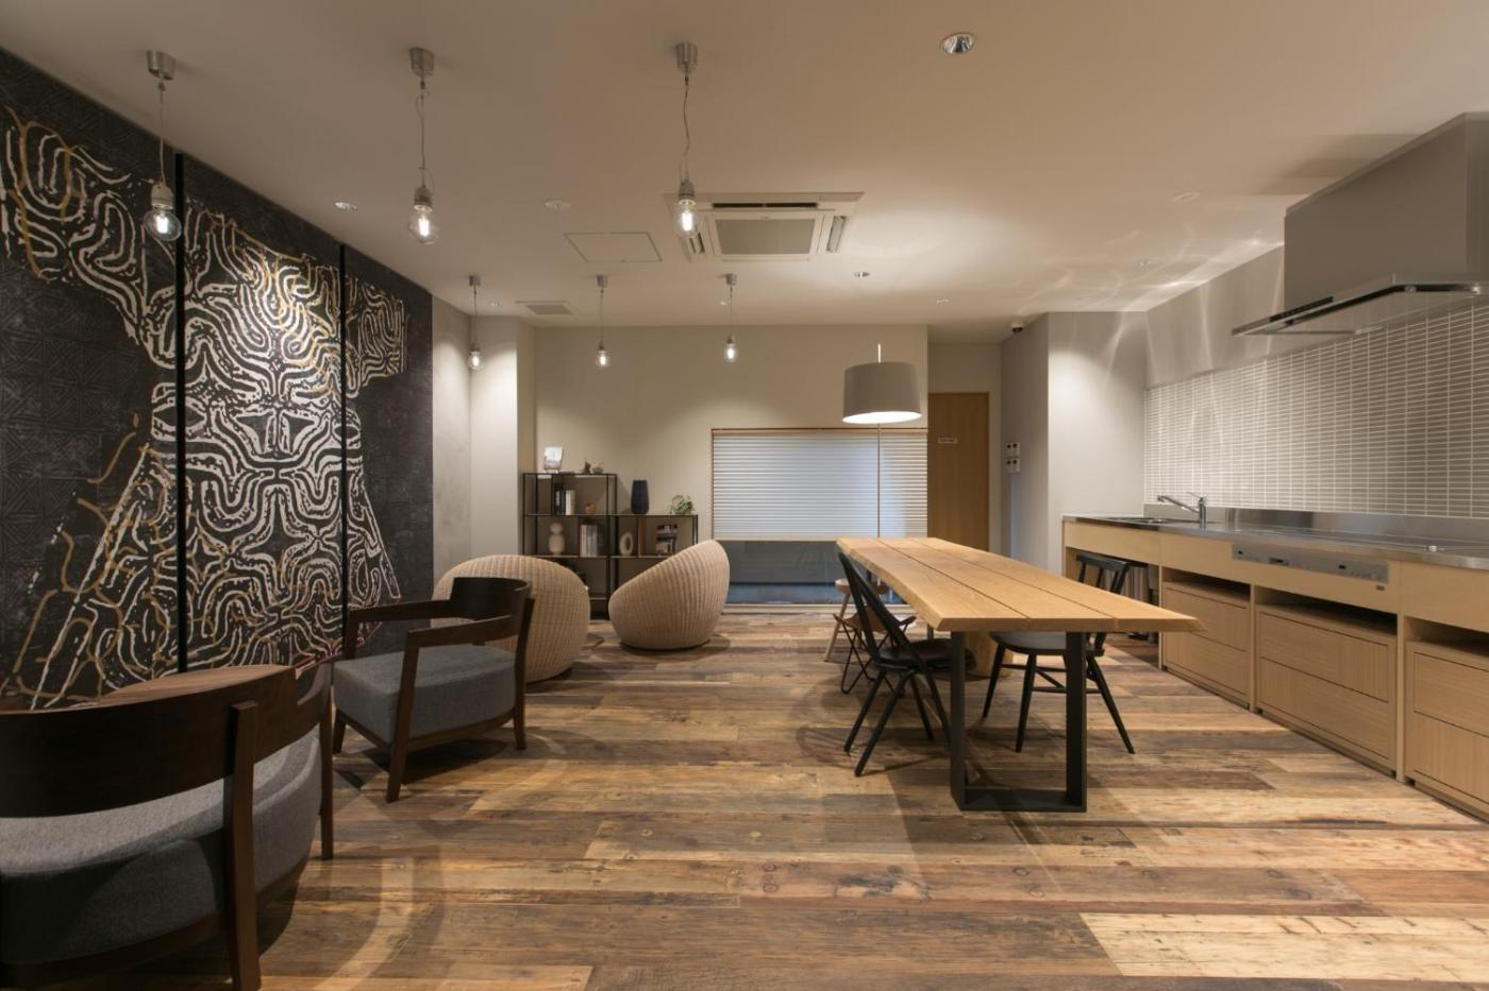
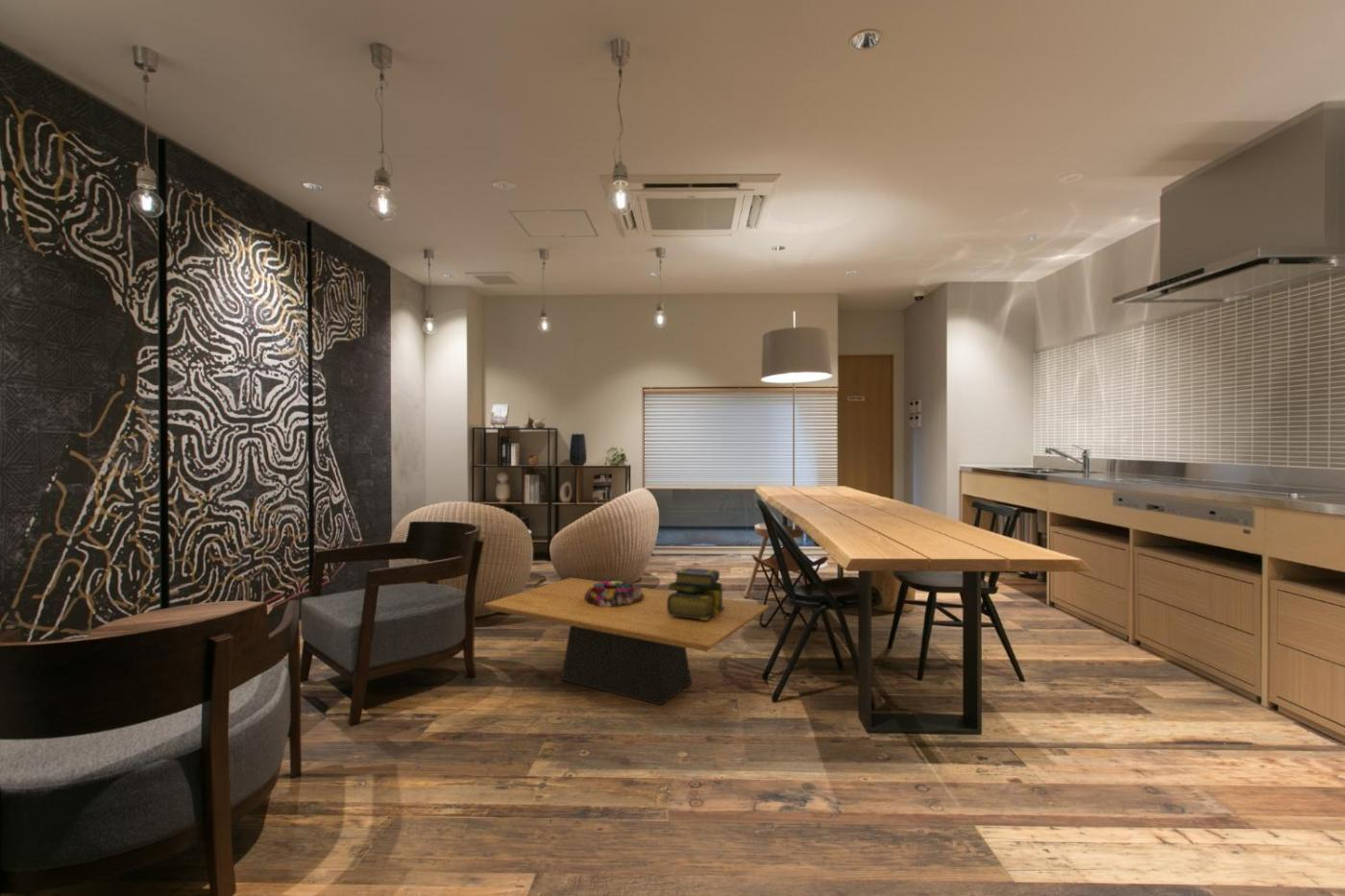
+ coffee table (625, 642)
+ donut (614, 590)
+ stack of books (696, 590)
